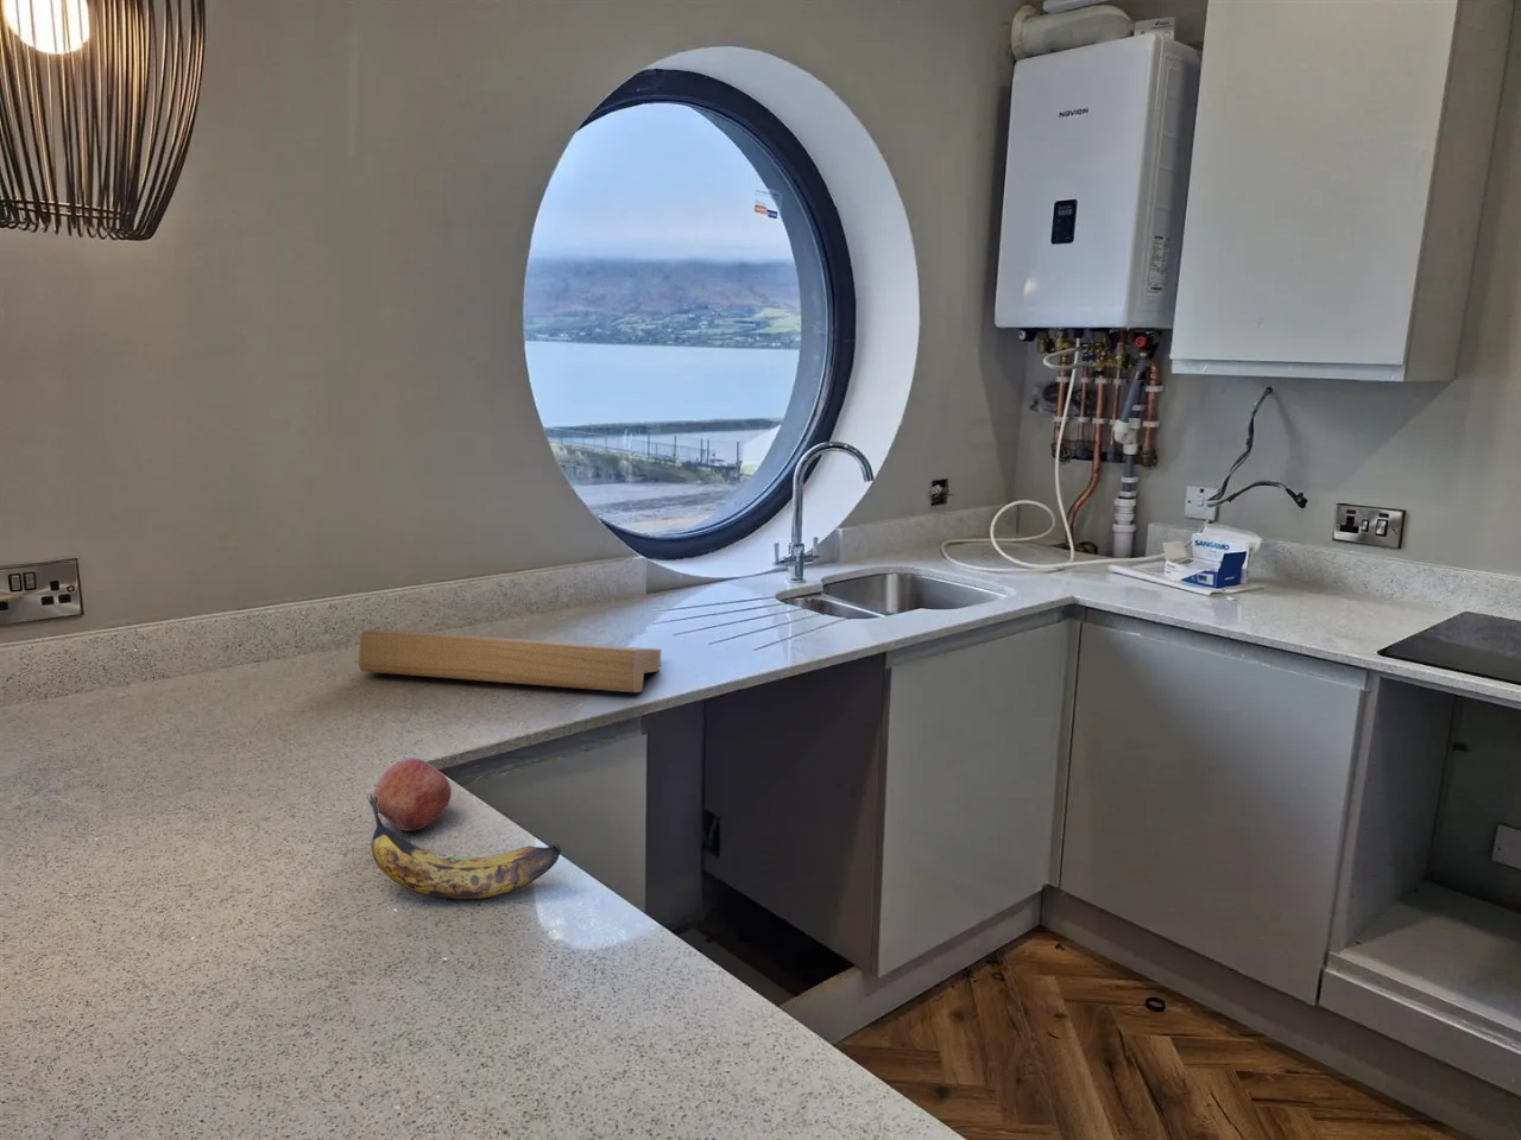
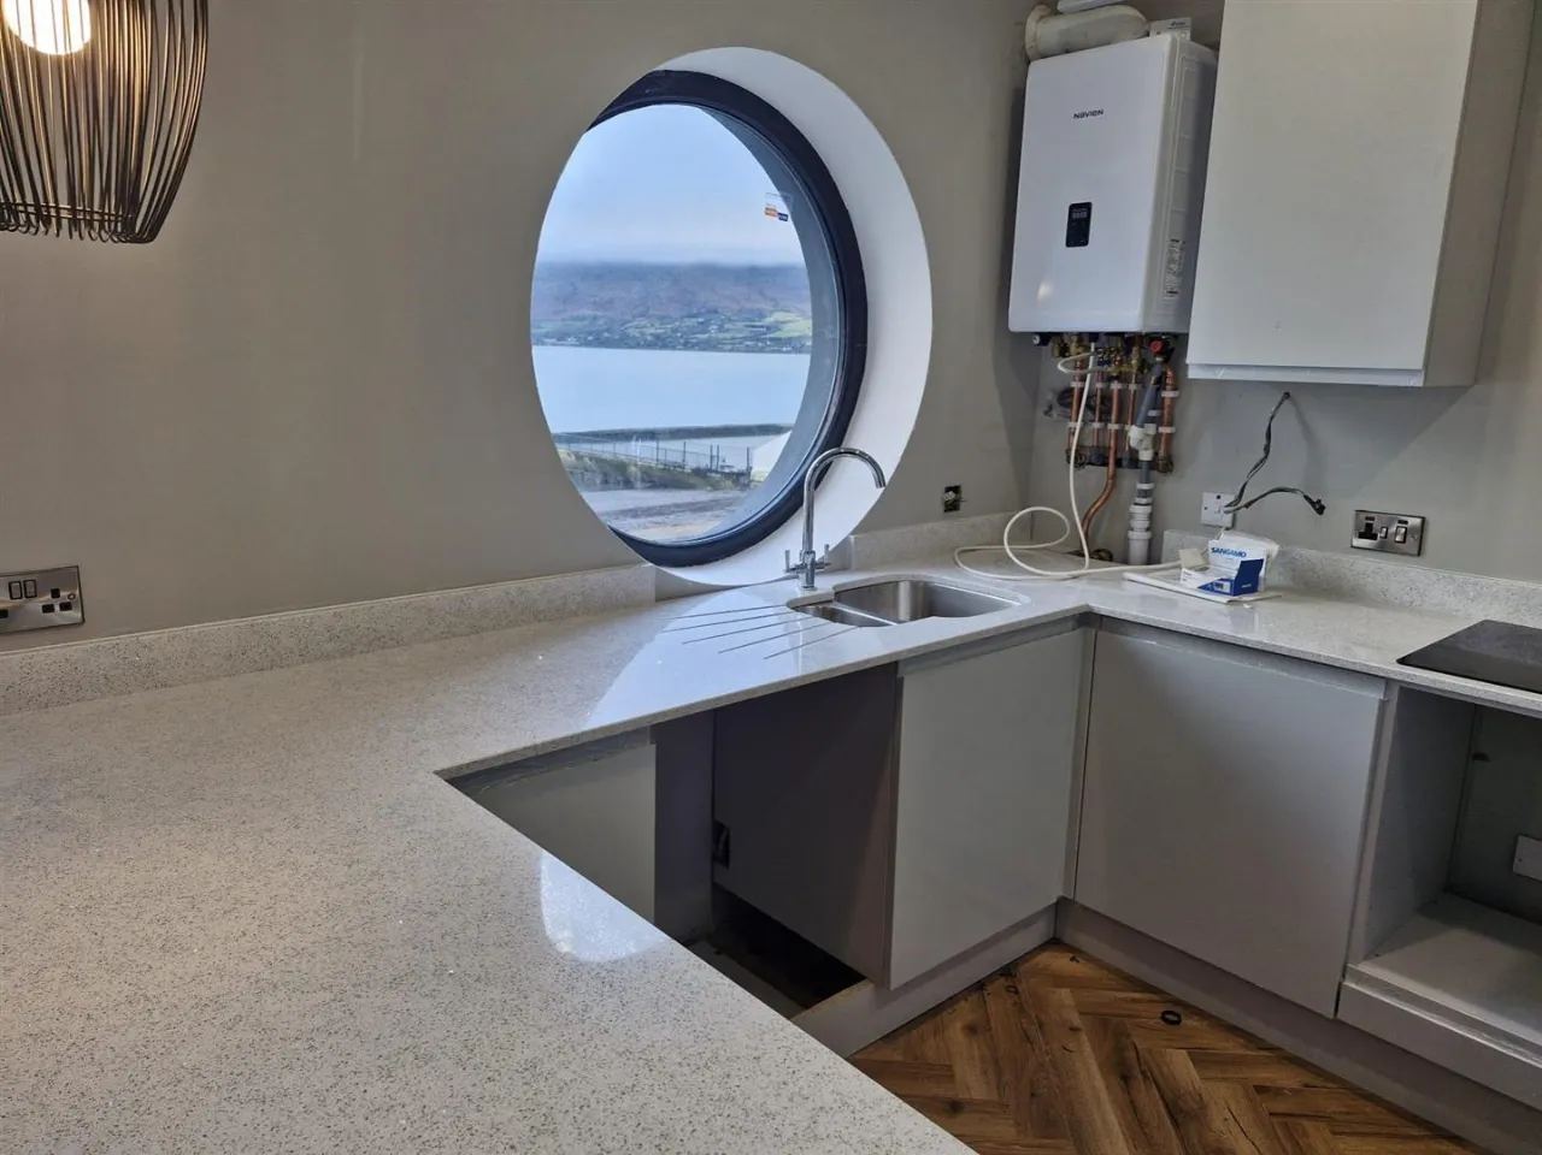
- banana (460, 856)
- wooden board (515, 651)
- fruit (411, 793)
